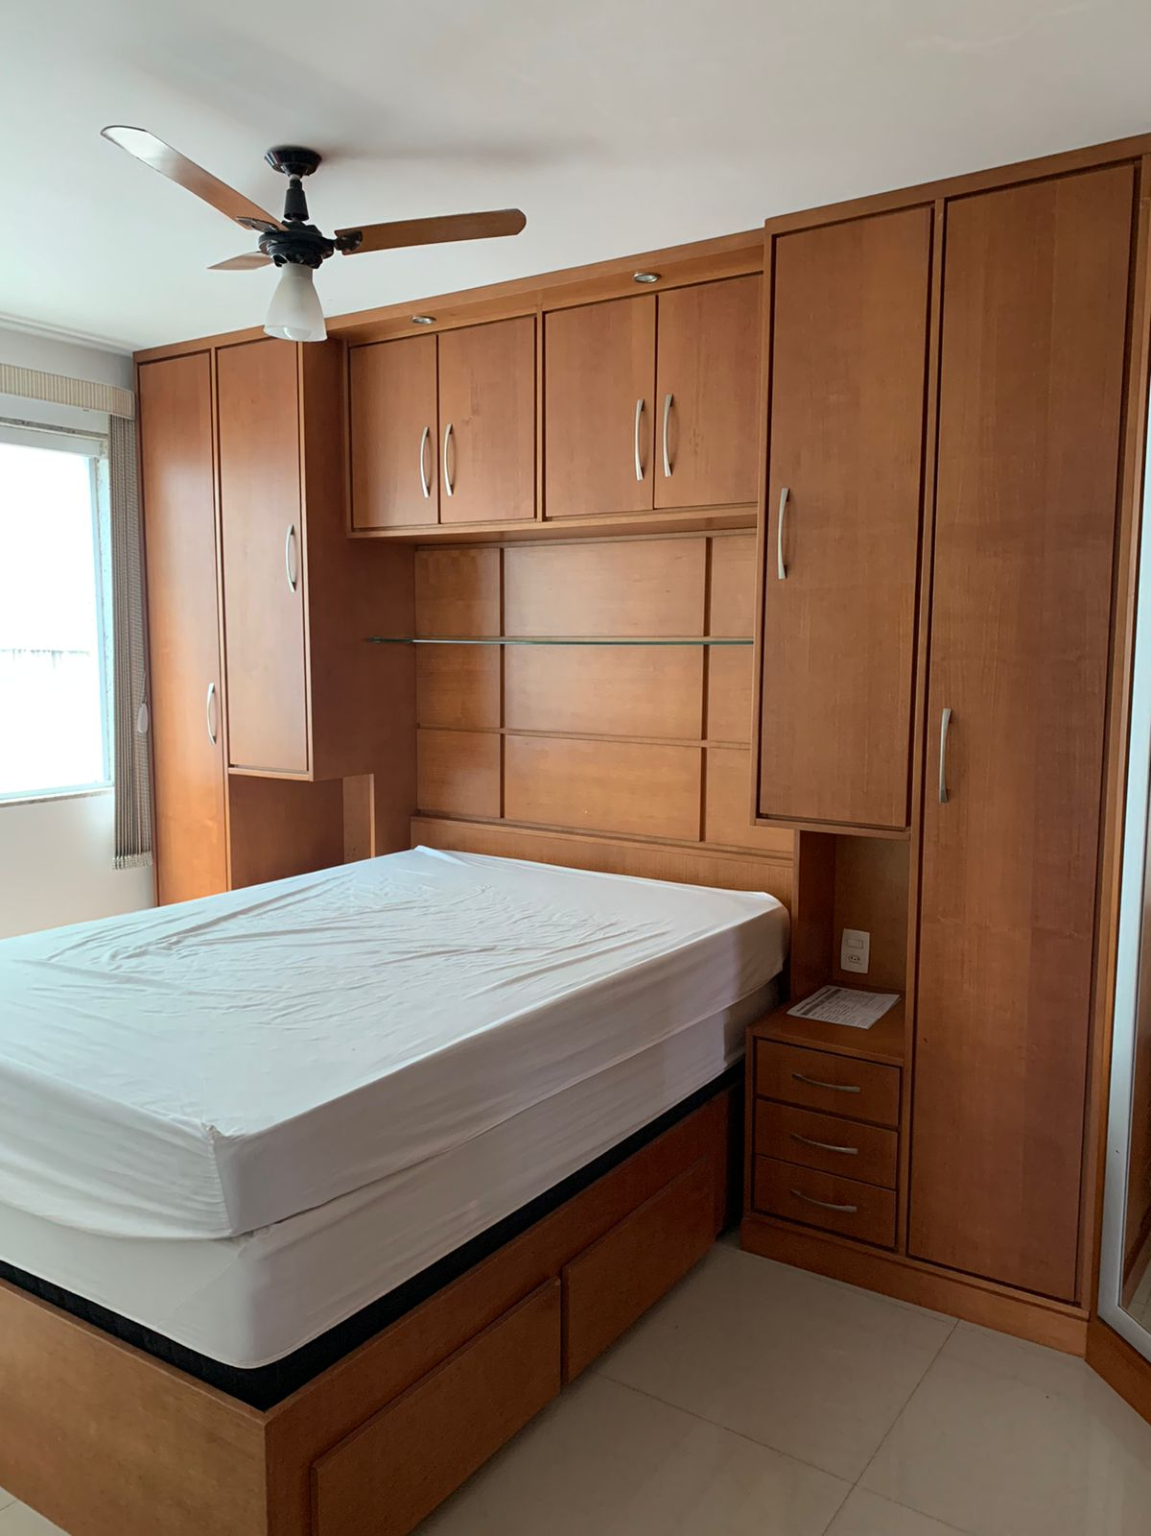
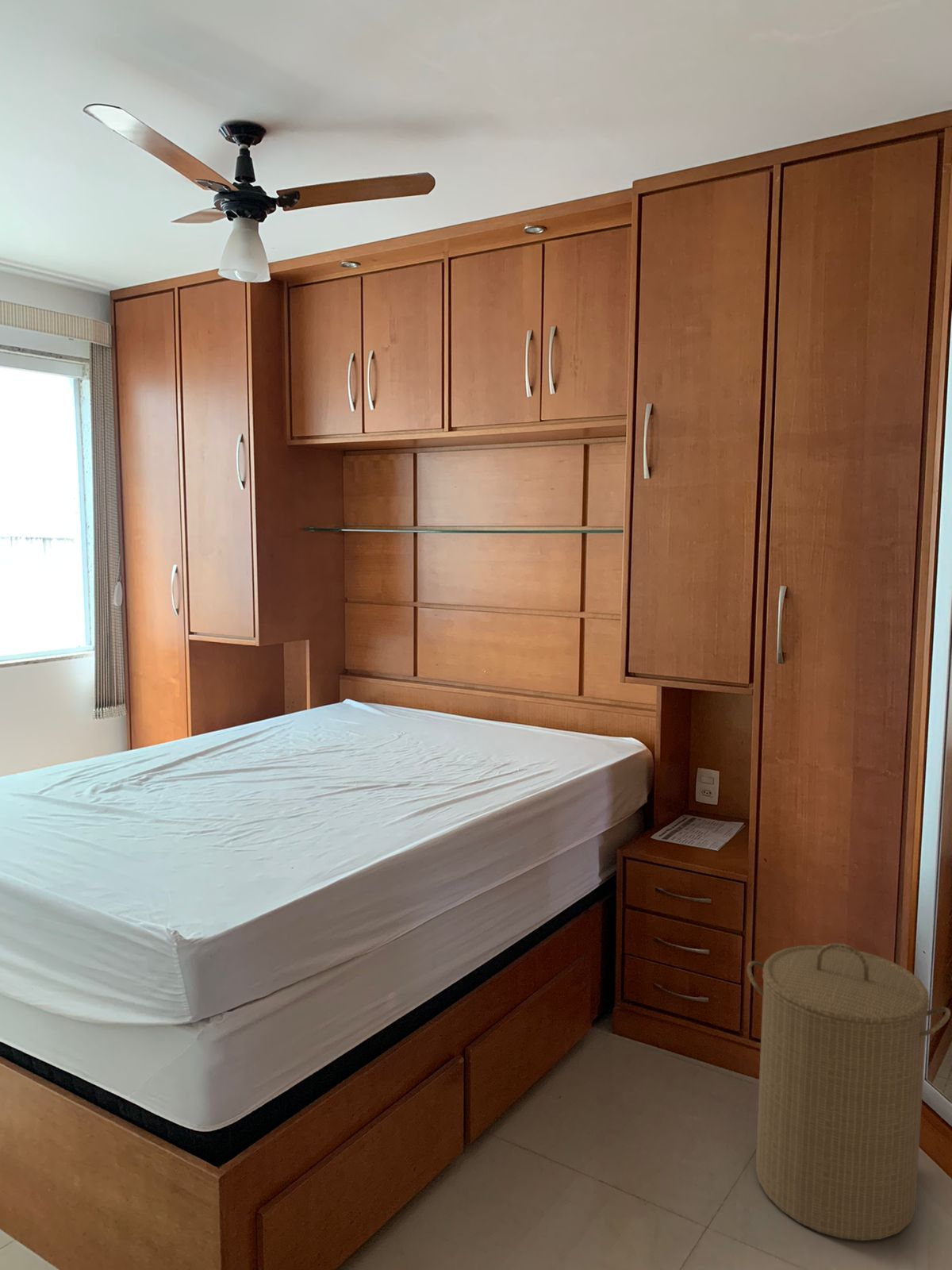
+ laundry hamper (839, 1067)
